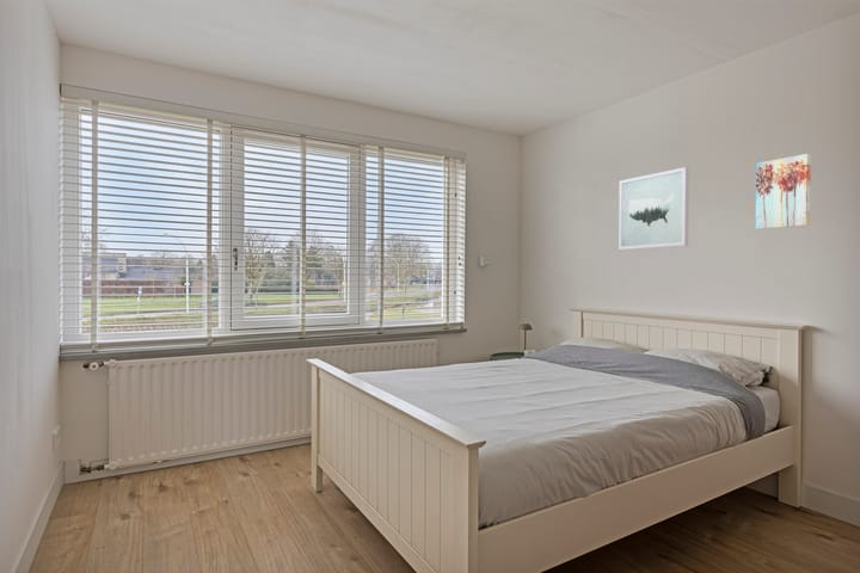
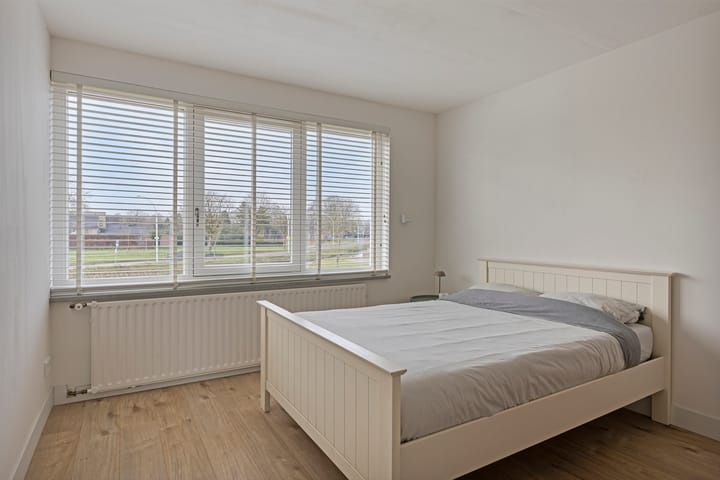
- wall art (781, 192)
- wall art (651, 211)
